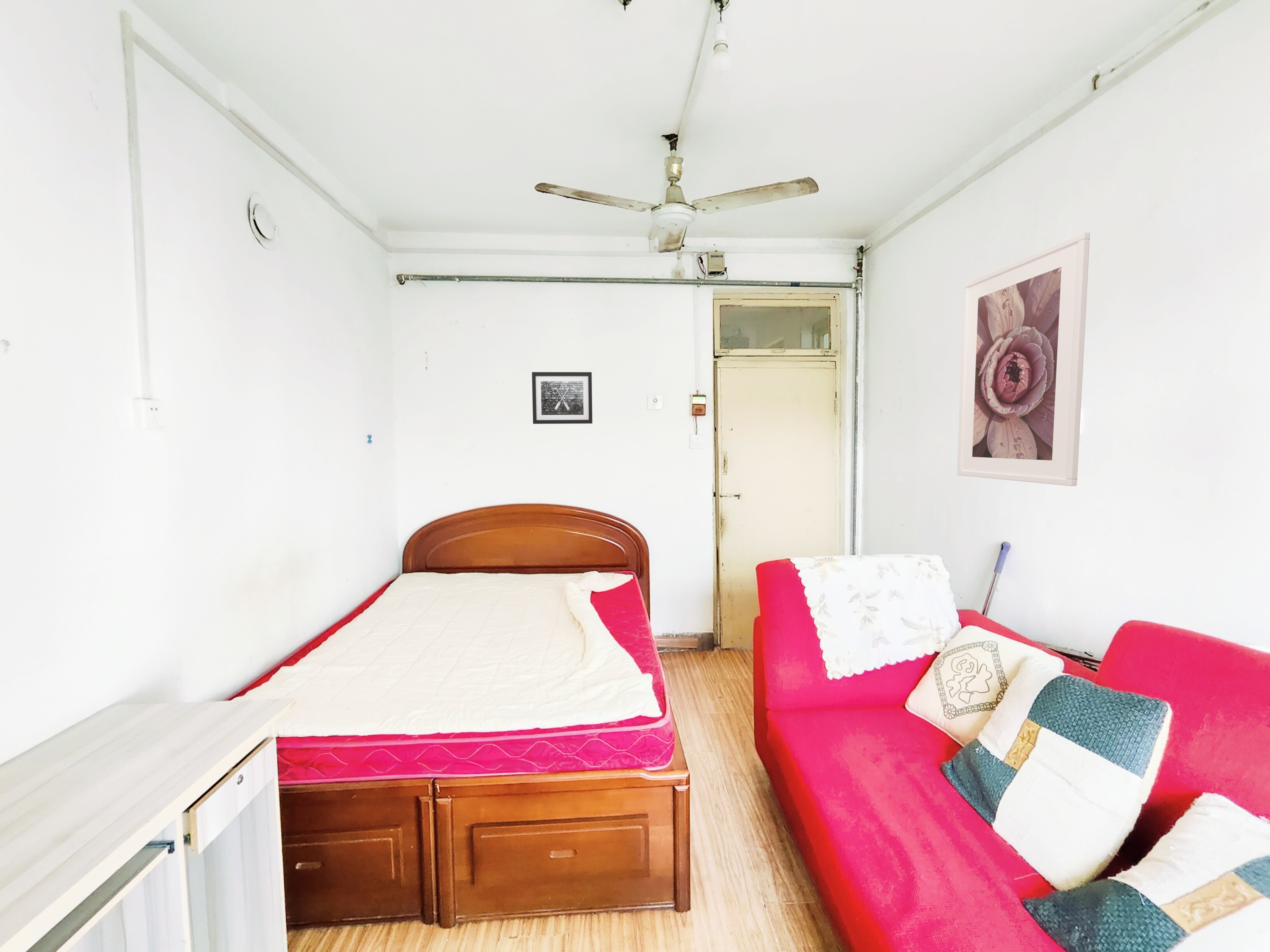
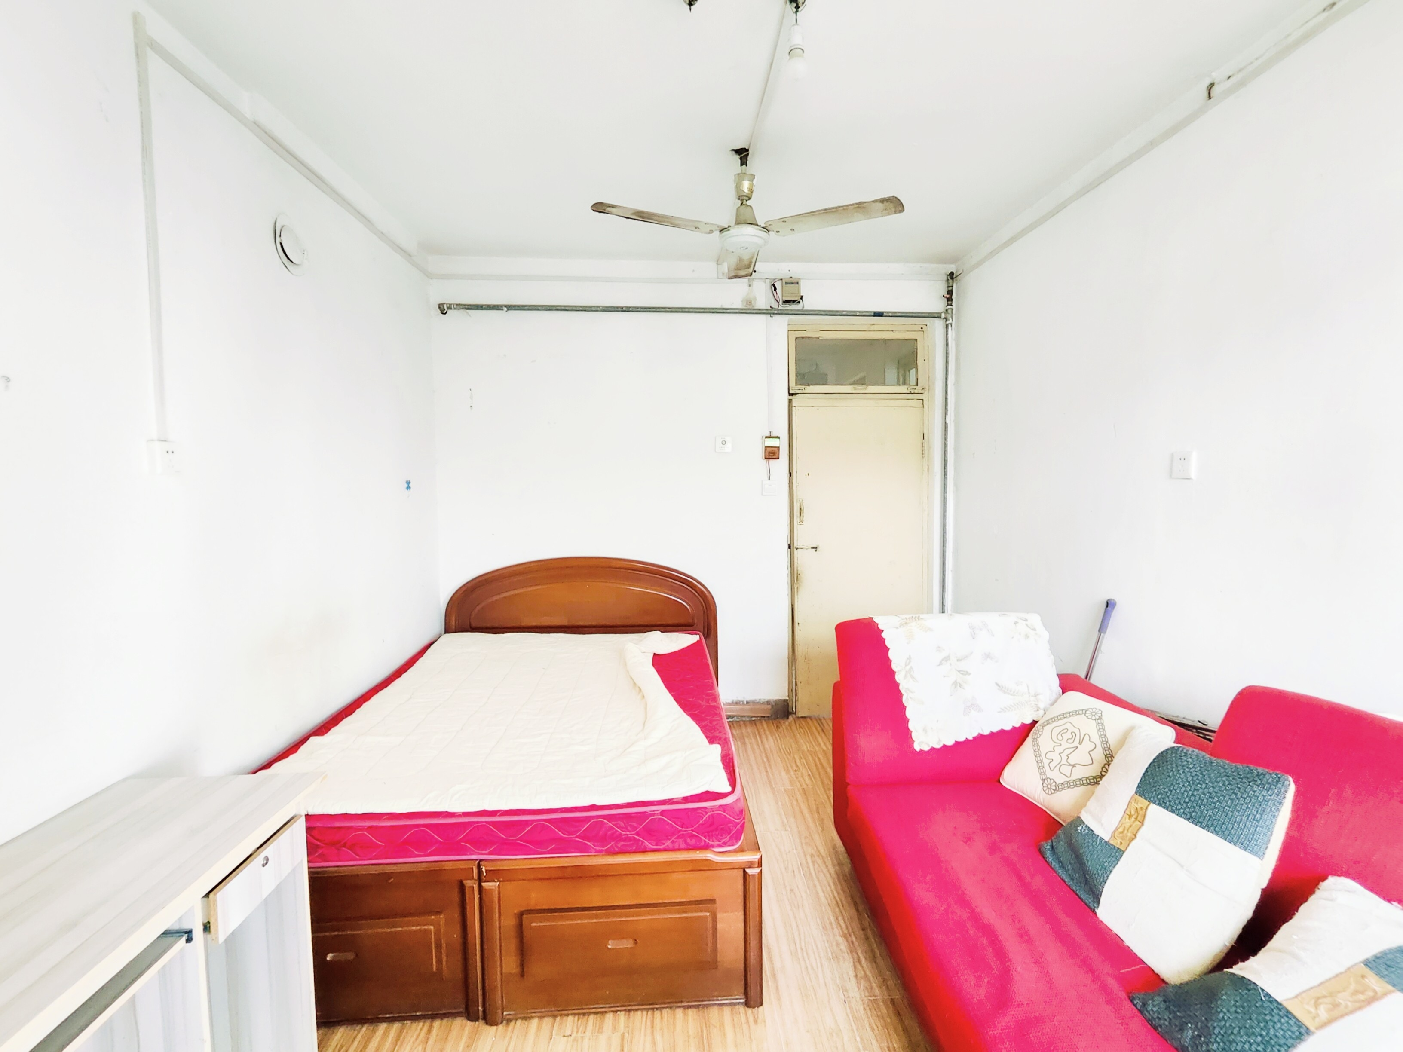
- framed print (1013, 372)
- wall art (562, 398)
